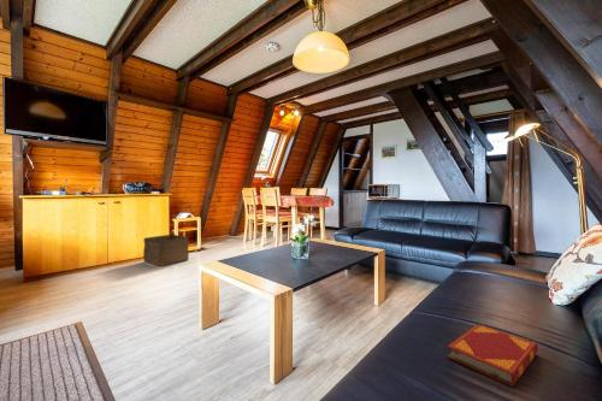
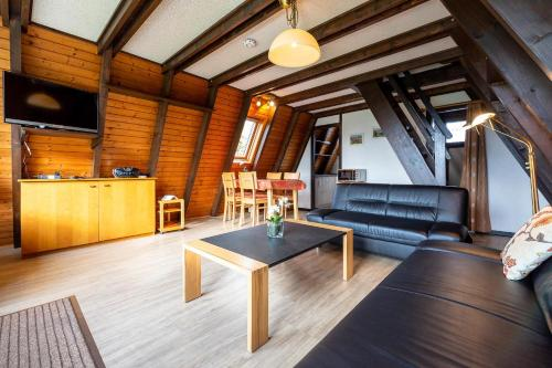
- hardback book (492, 349)
- storage bin (166, 248)
